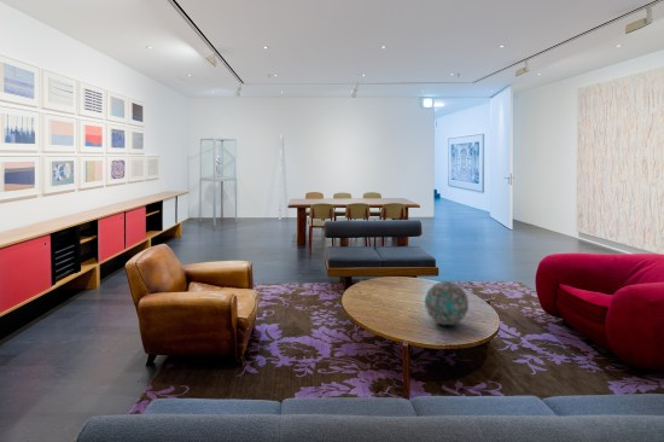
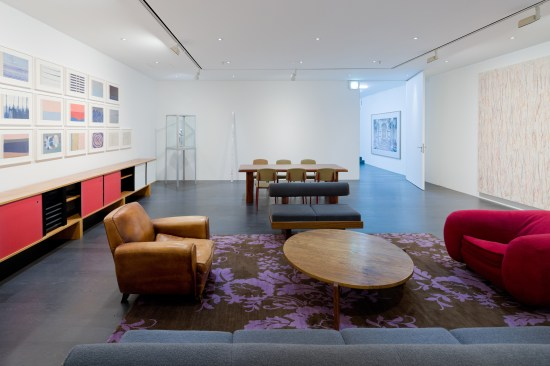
- geode (445, 302)
